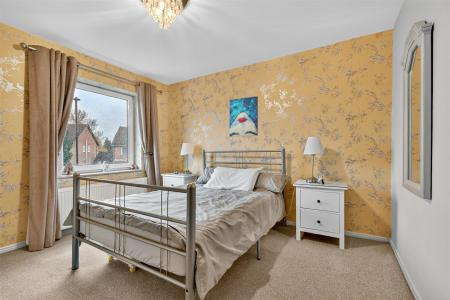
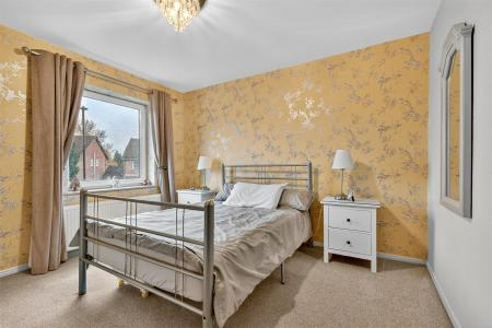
- wall art (243, 117)
